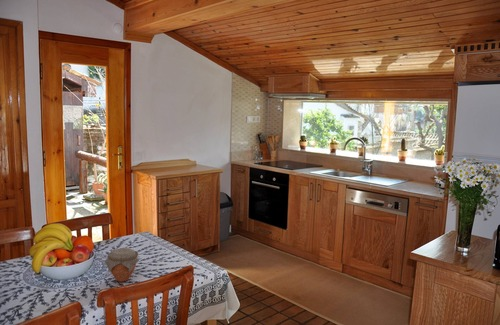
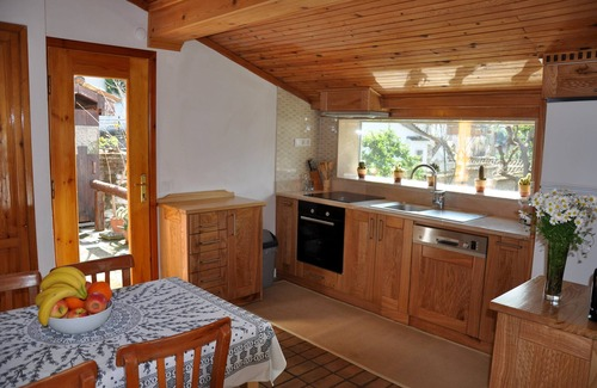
- jar (122, 264)
